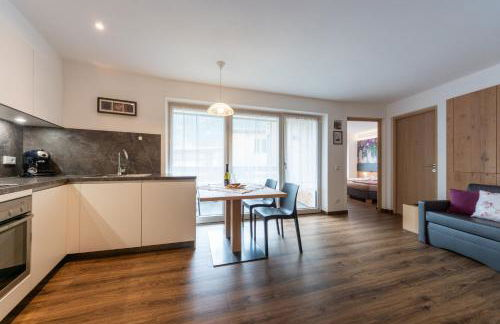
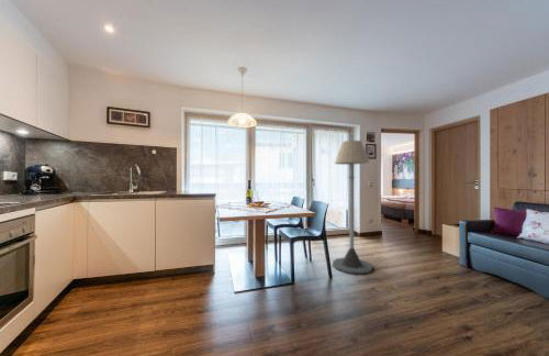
+ floor lamp (351, 203)
